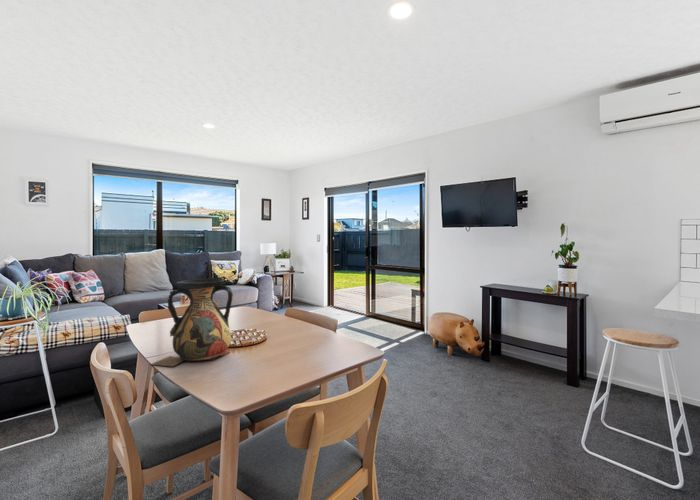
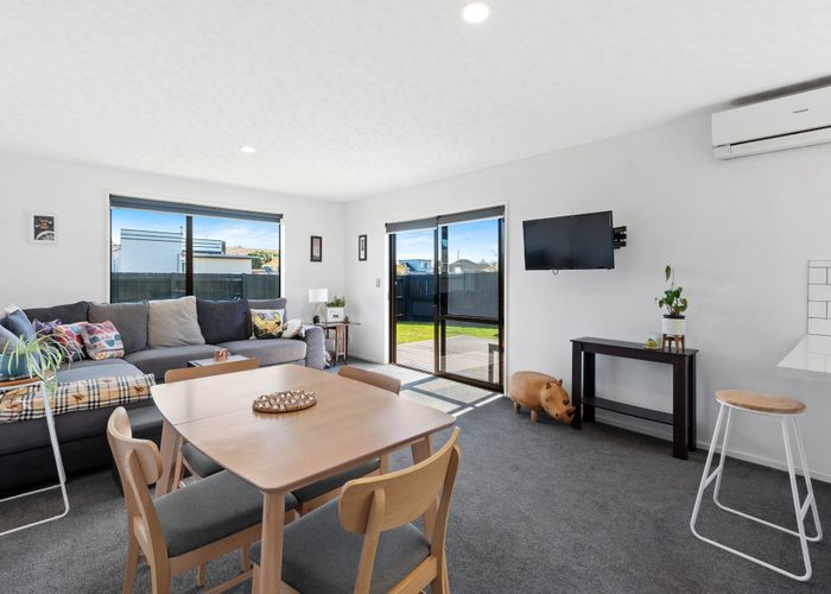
- vase (198, 318)
